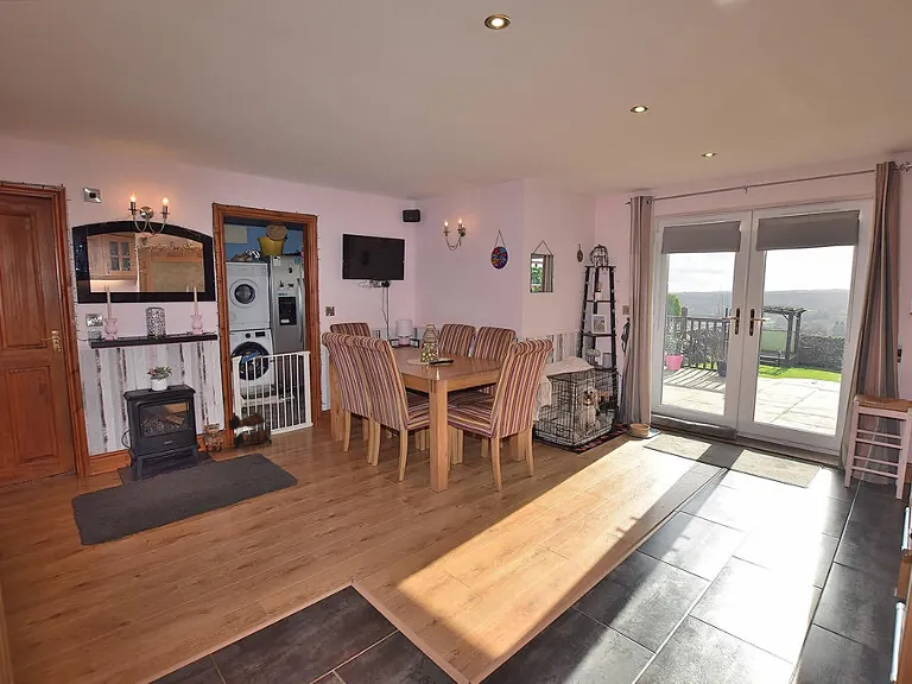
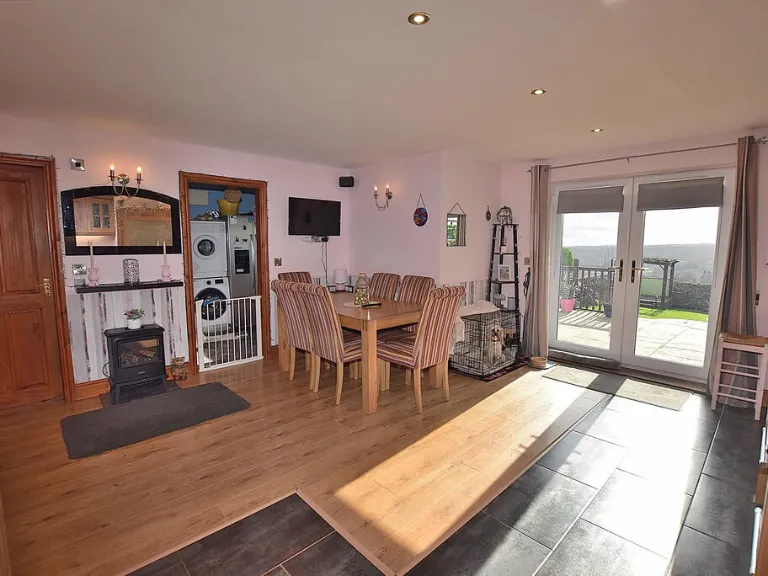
- boots (253, 425)
